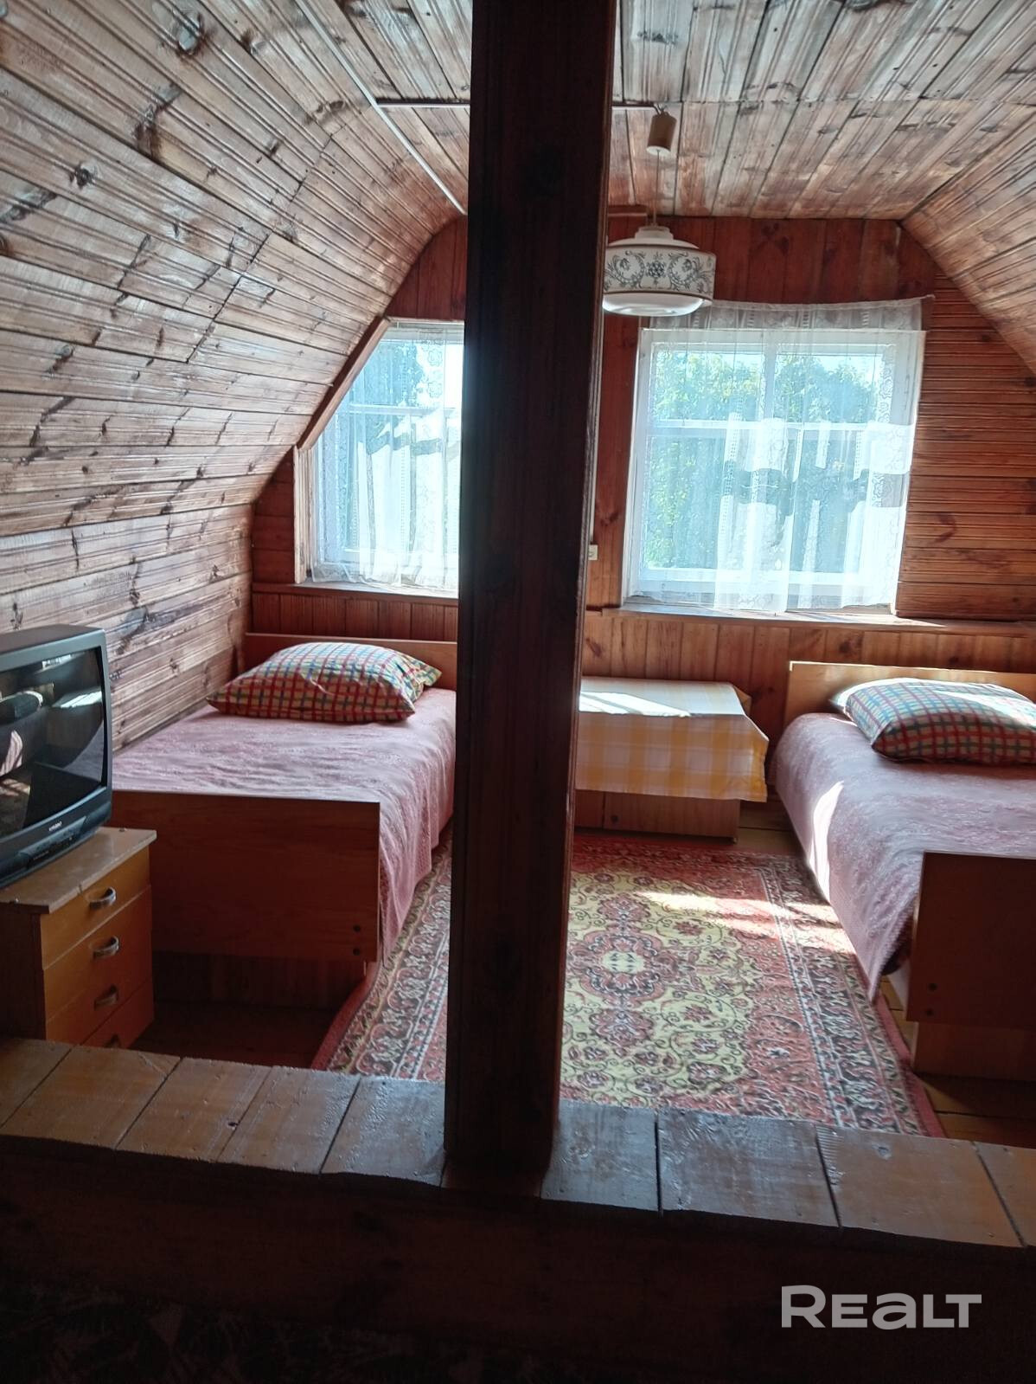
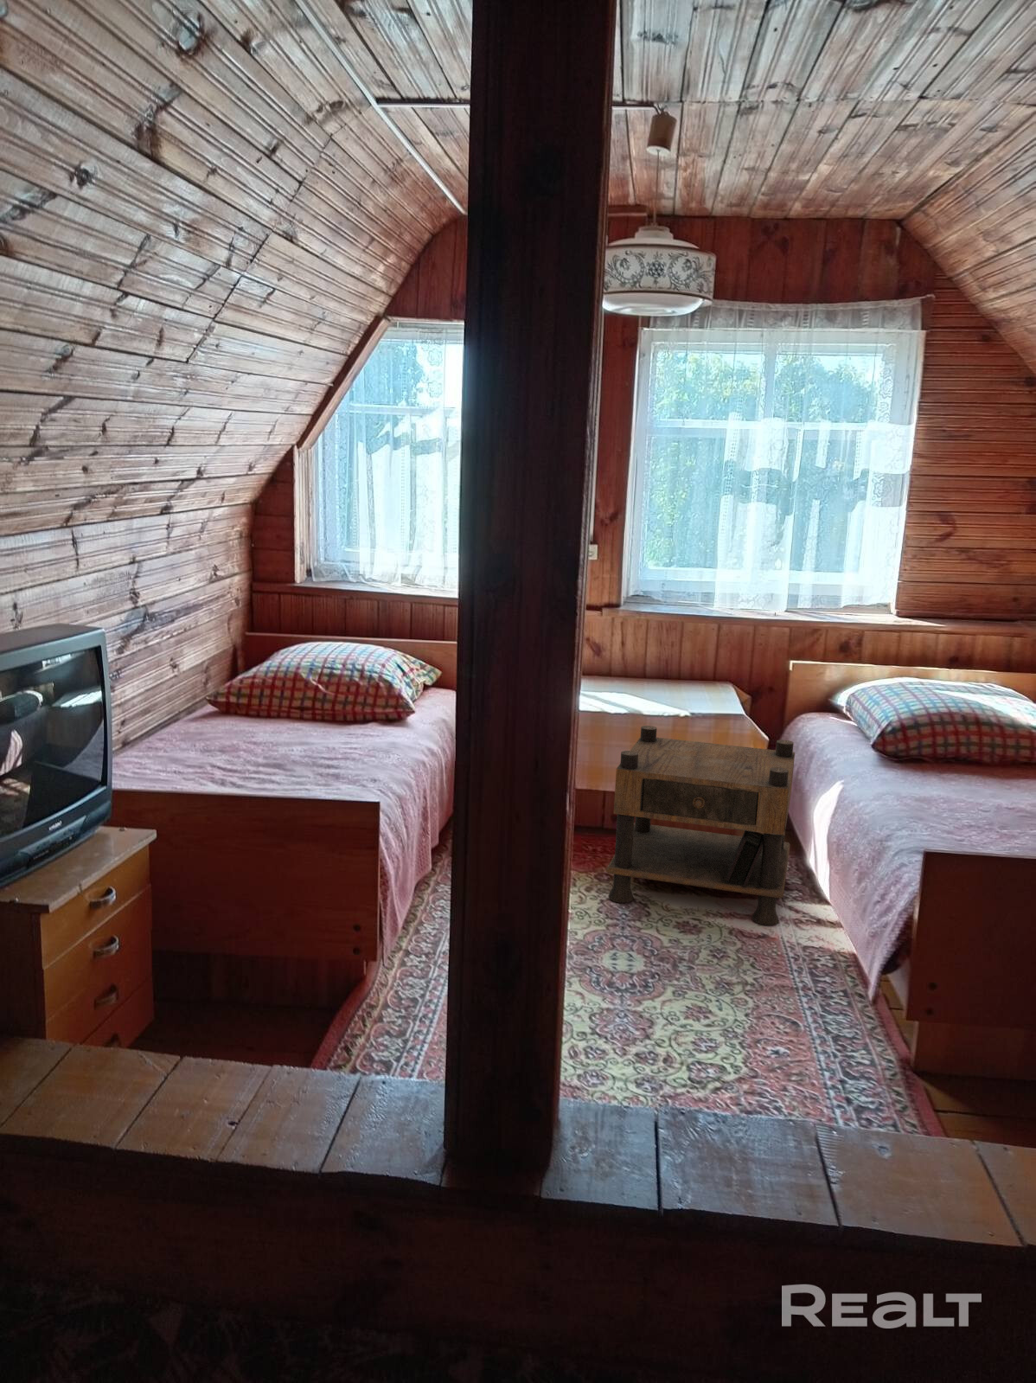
+ nightstand (704, 817)
